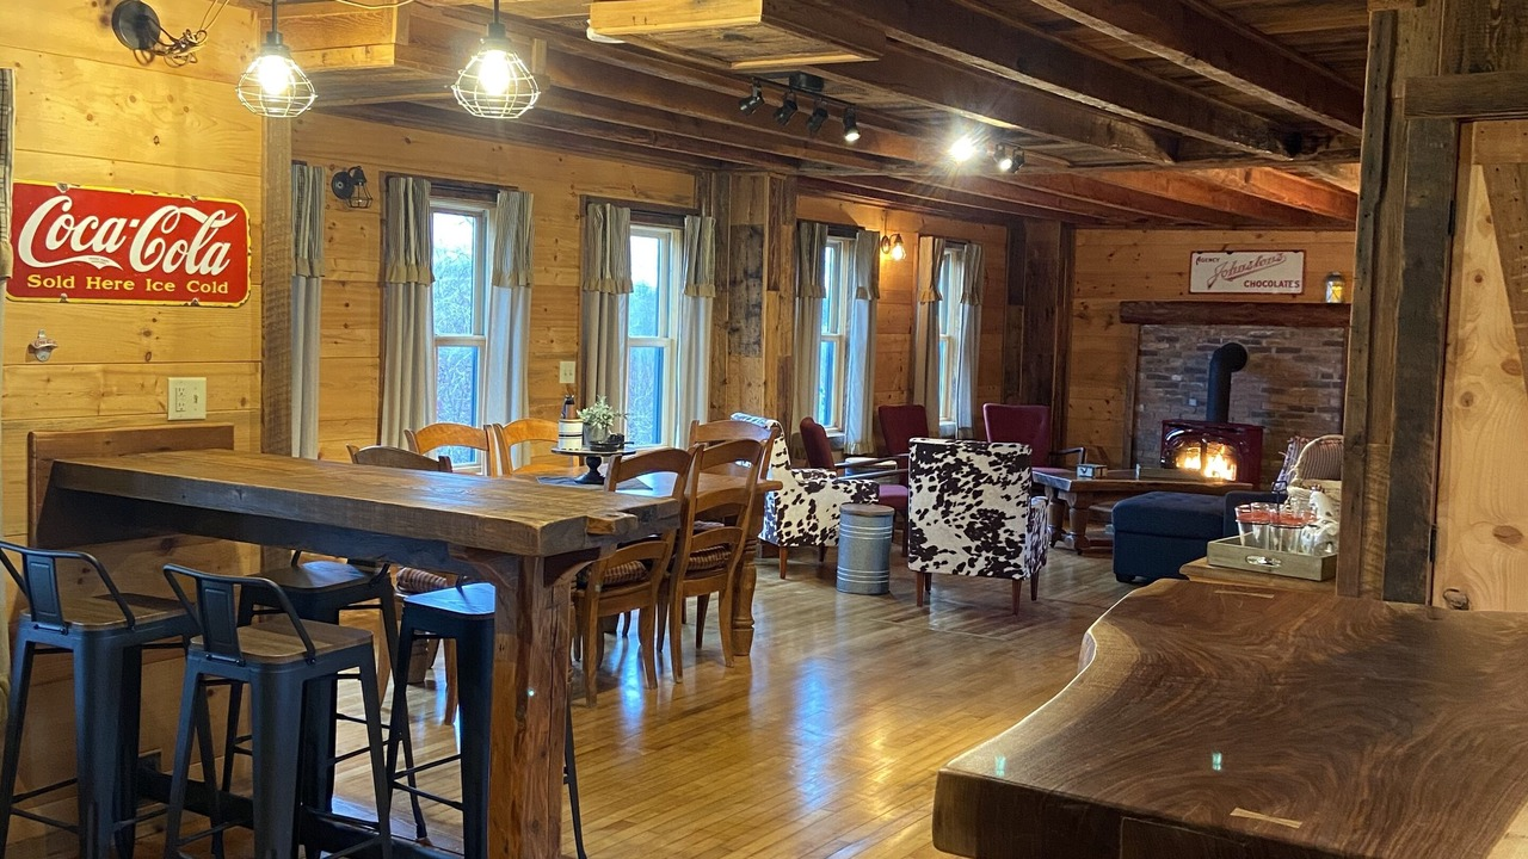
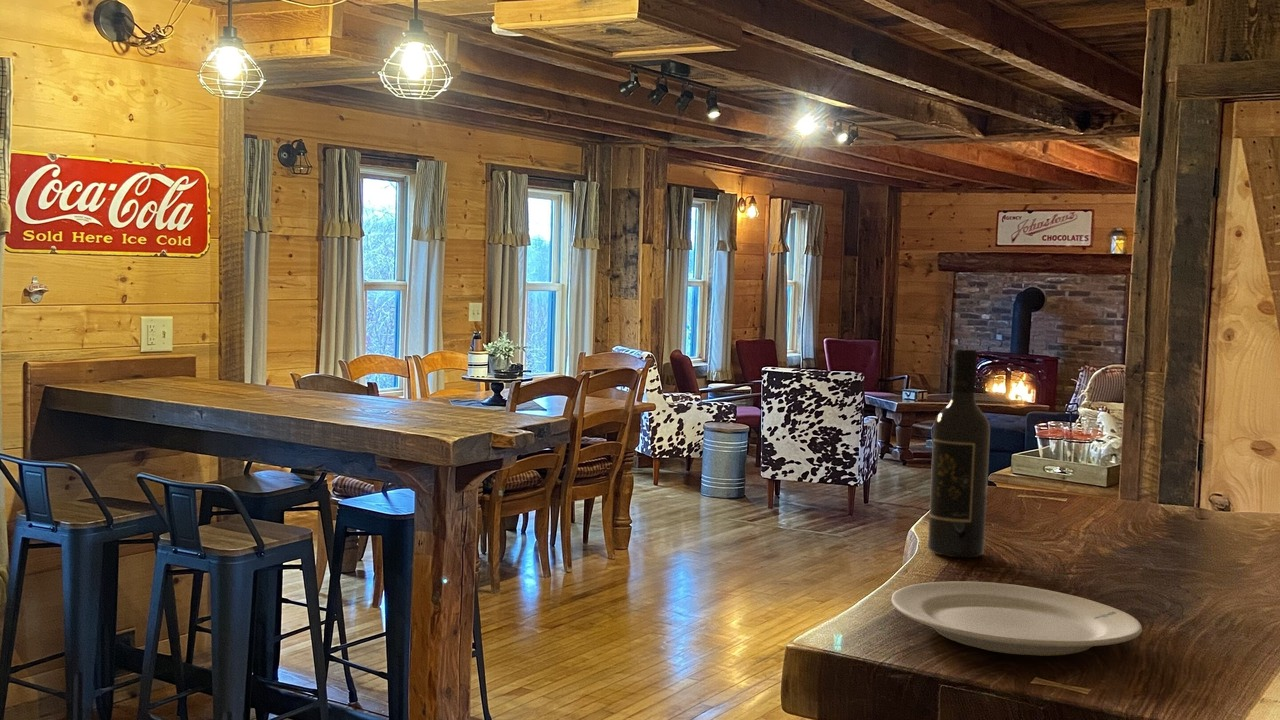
+ chinaware (1012, 620)
+ wine bottle (960, 451)
